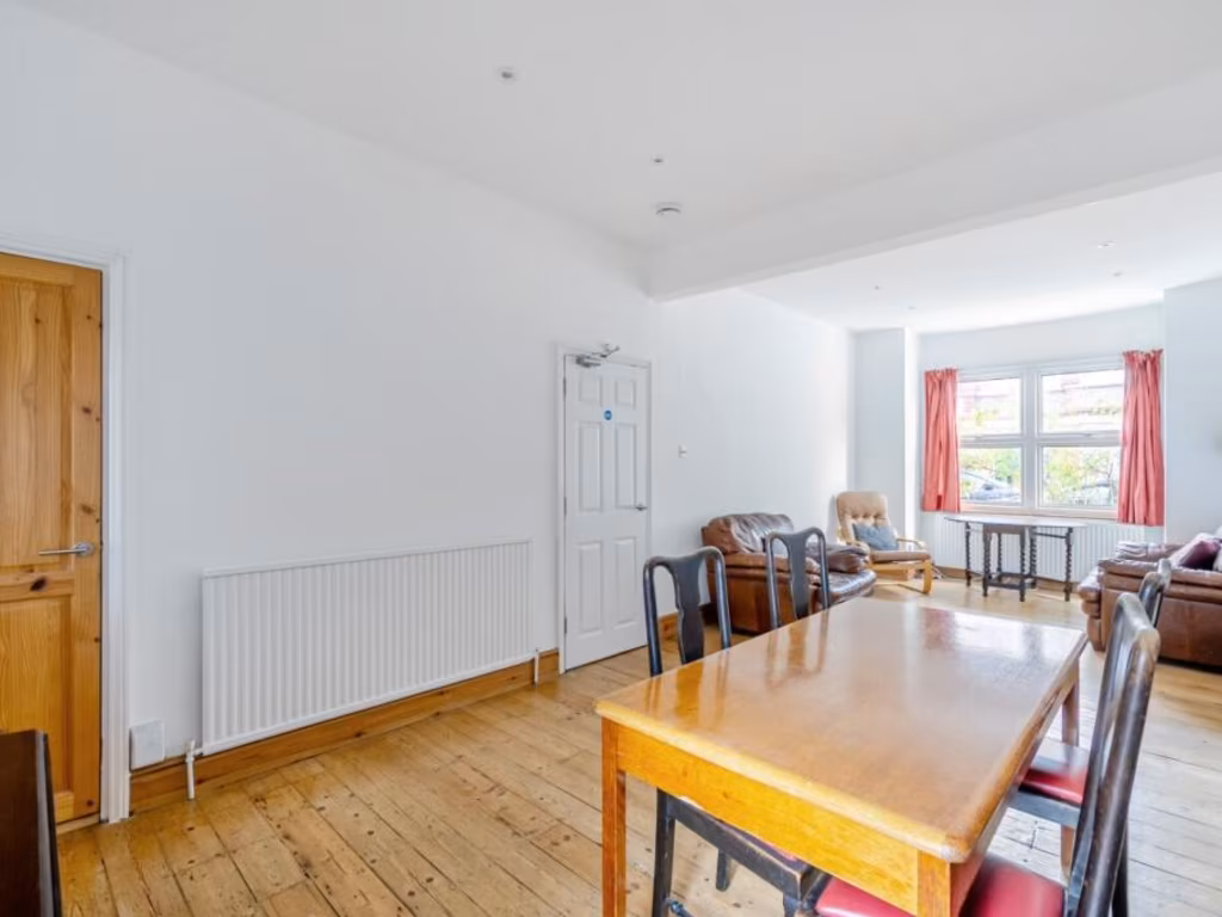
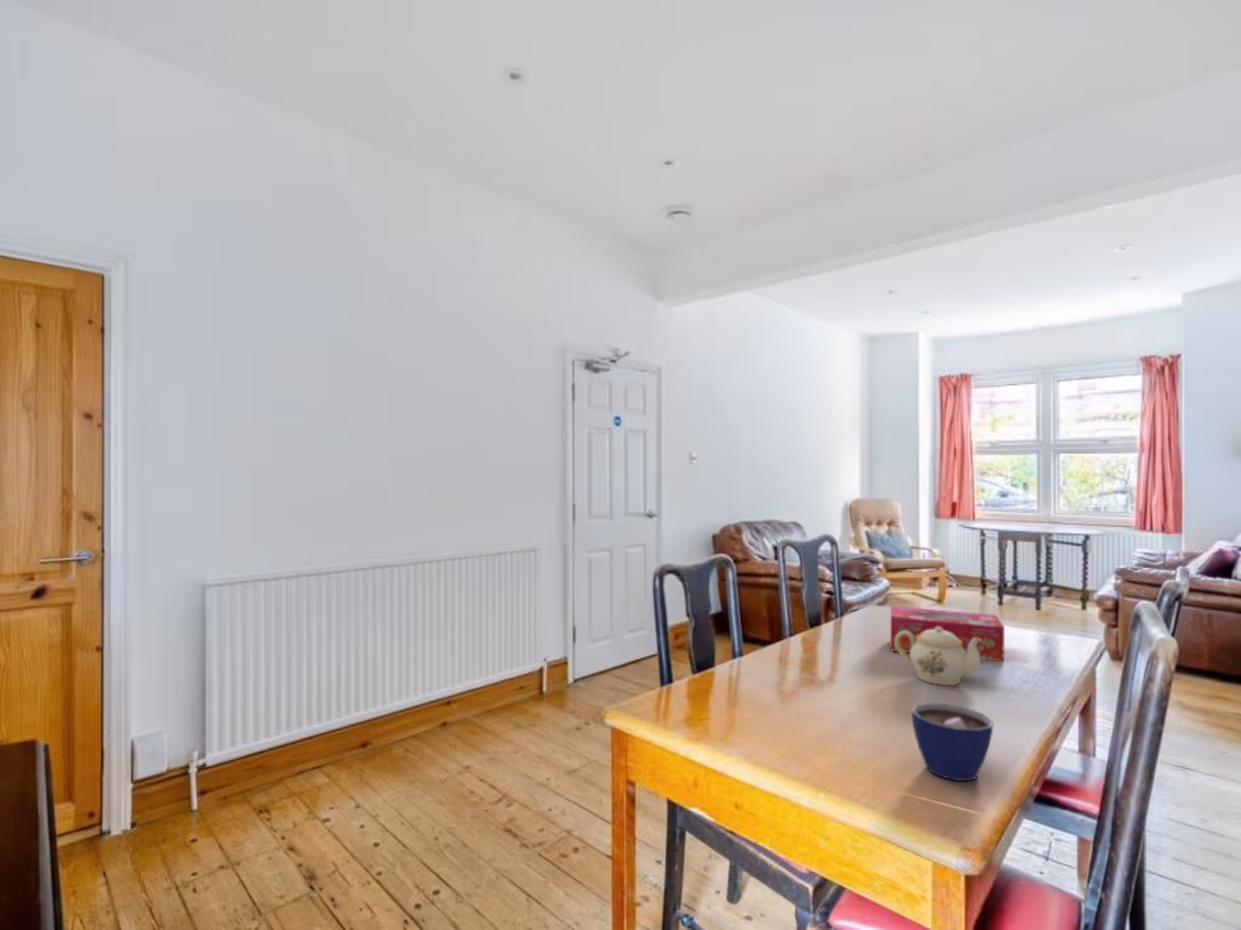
+ tissue box (943, 630)
+ teapot (936, 651)
+ cup (953, 737)
